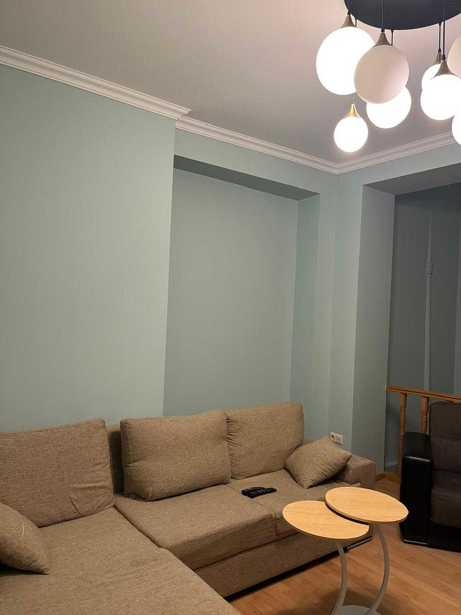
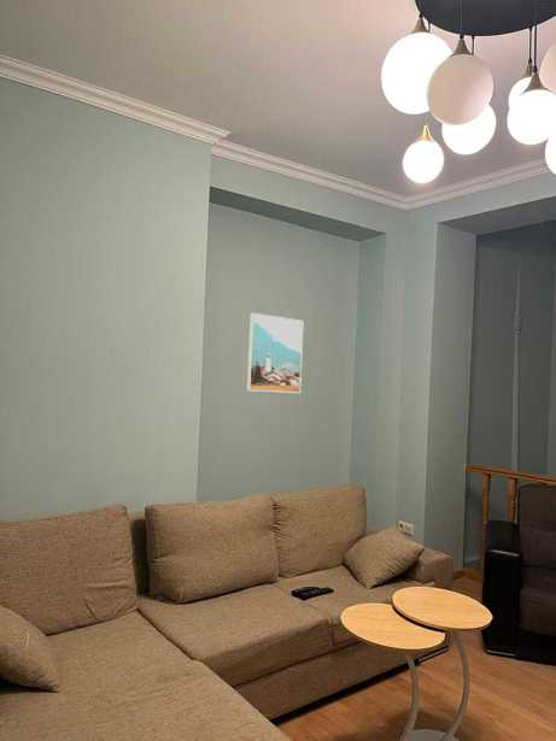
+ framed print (275, 354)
